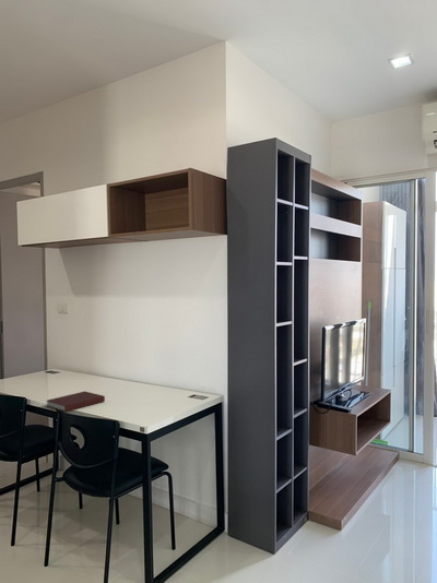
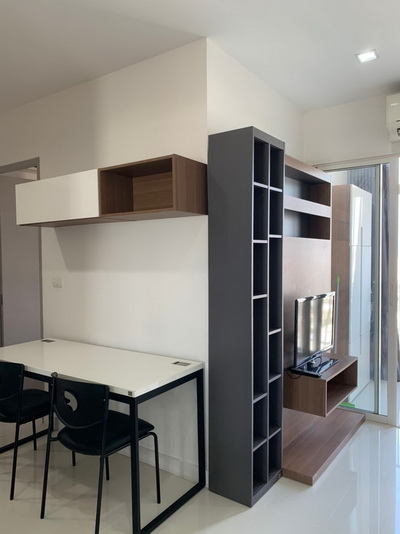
- notebook (75, 401)
